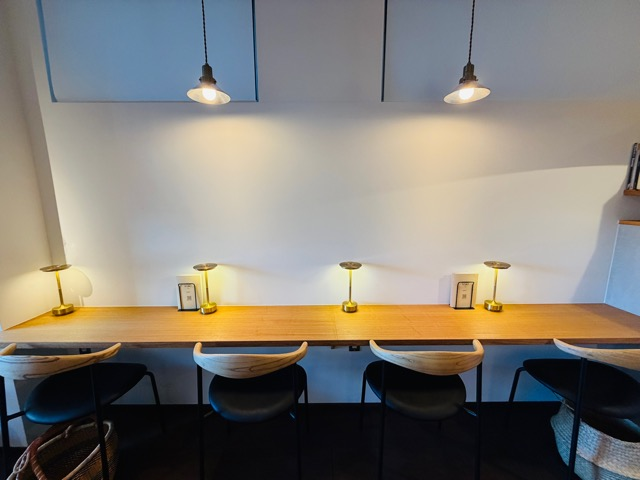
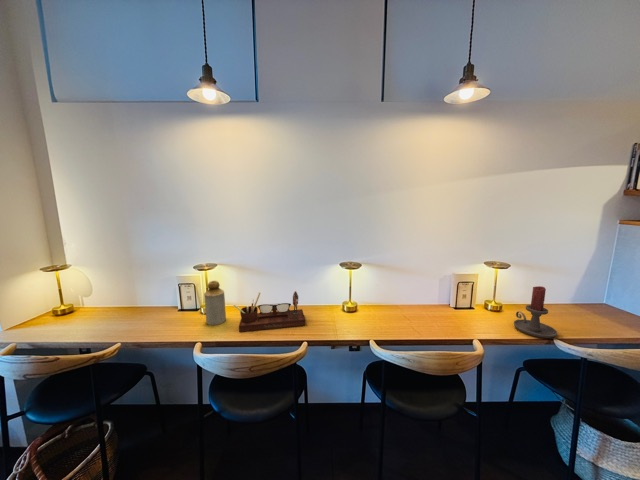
+ candle holder (533, 307)
+ bottle (214, 301)
+ desk organizer (269, 308)
